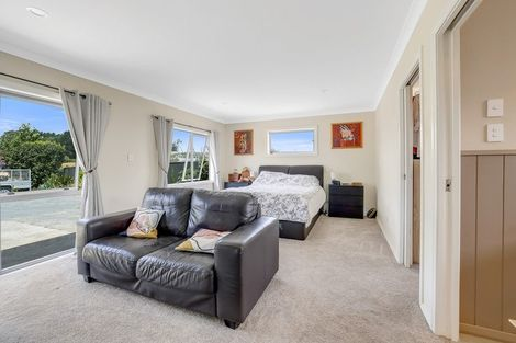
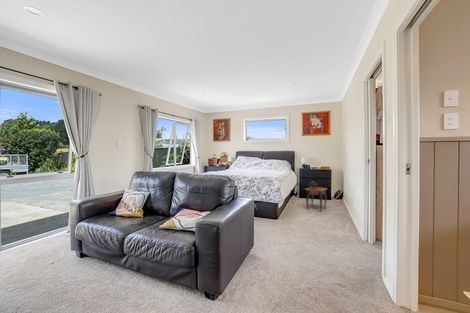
+ side table (316, 194)
